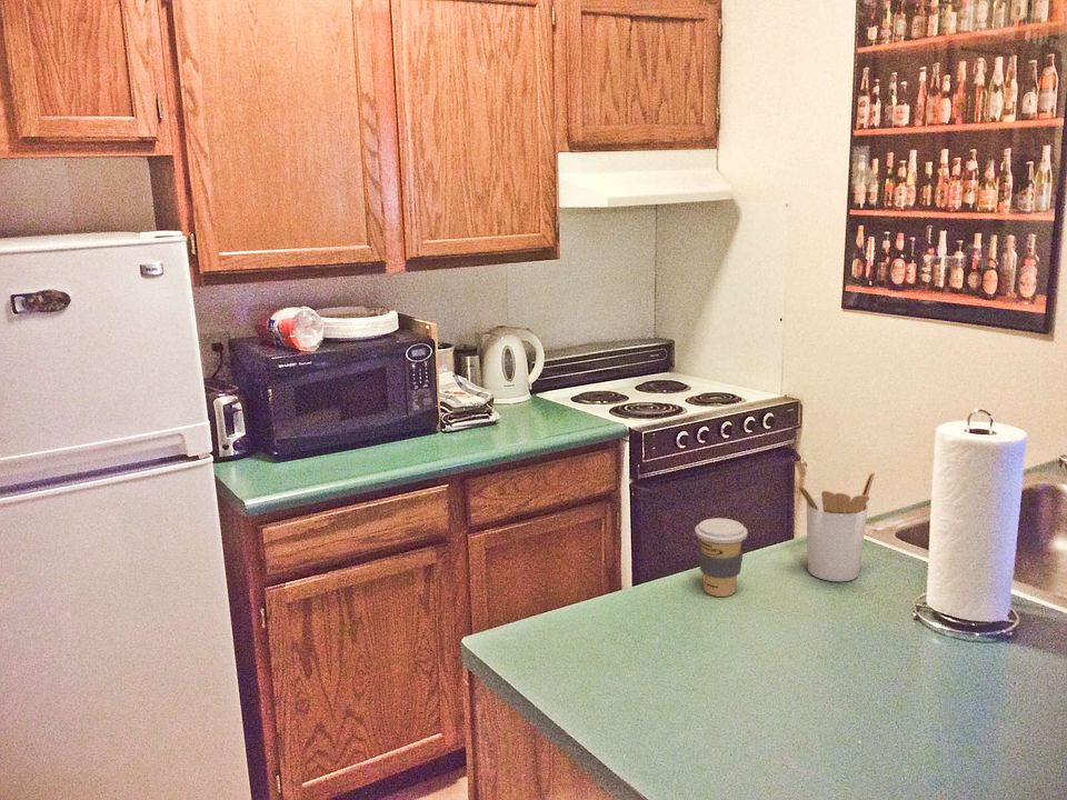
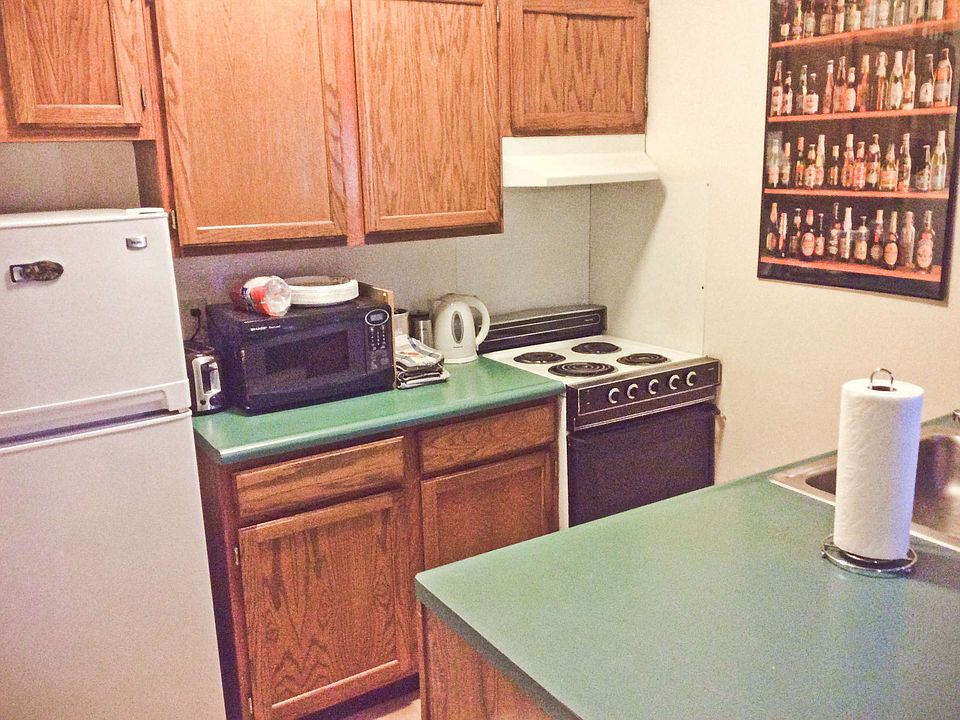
- coffee cup (720, 558)
- utensil holder (838, 527)
